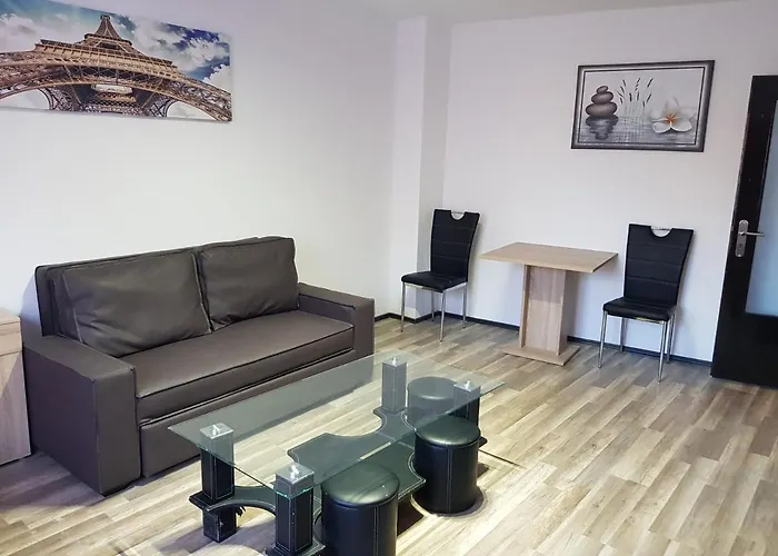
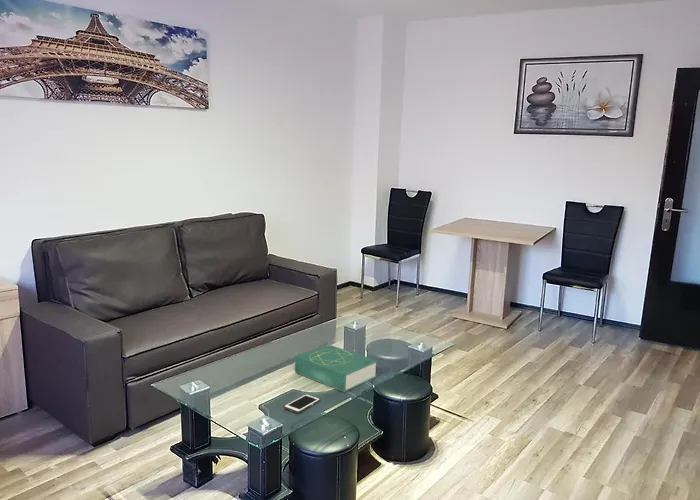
+ book (335, 366)
+ cell phone (302, 403)
